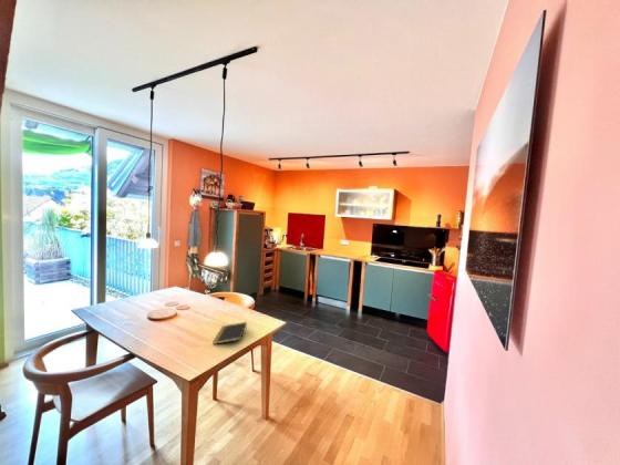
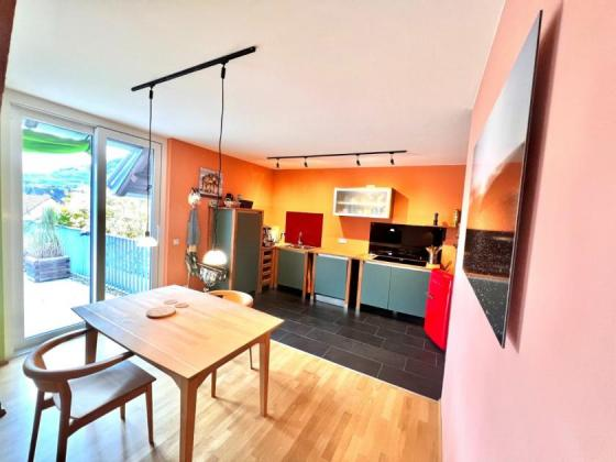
- notepad (230, 332)
